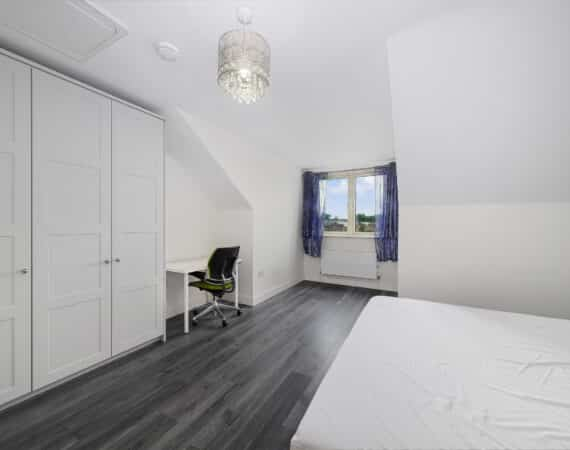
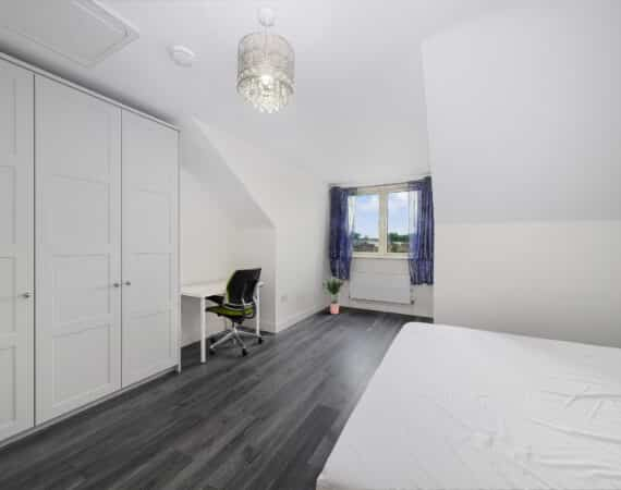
+ potted plant (332, 295)
